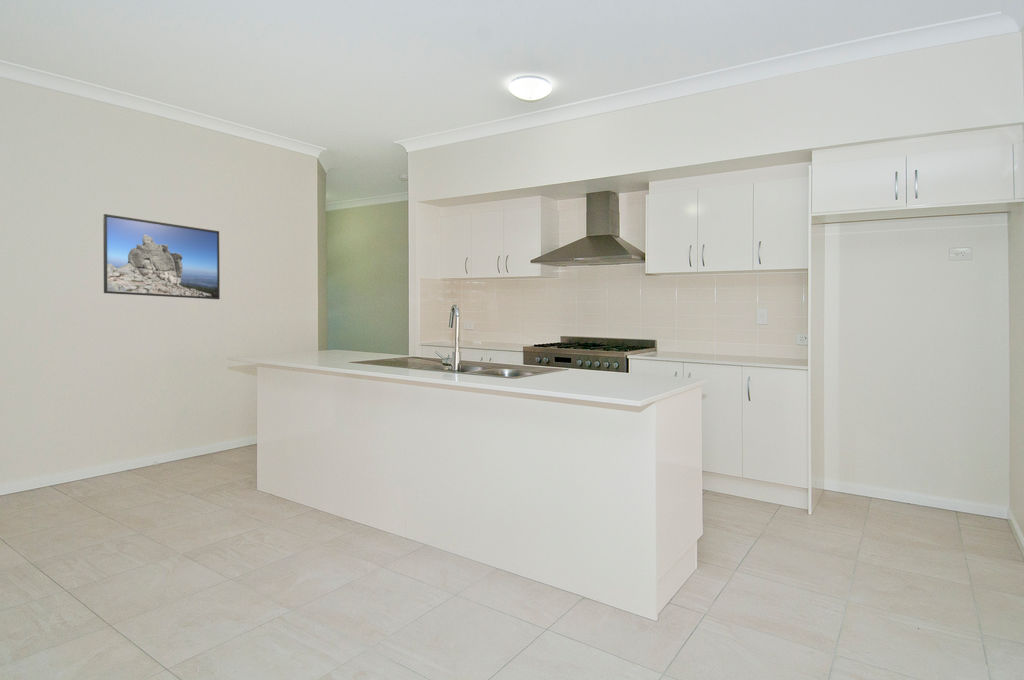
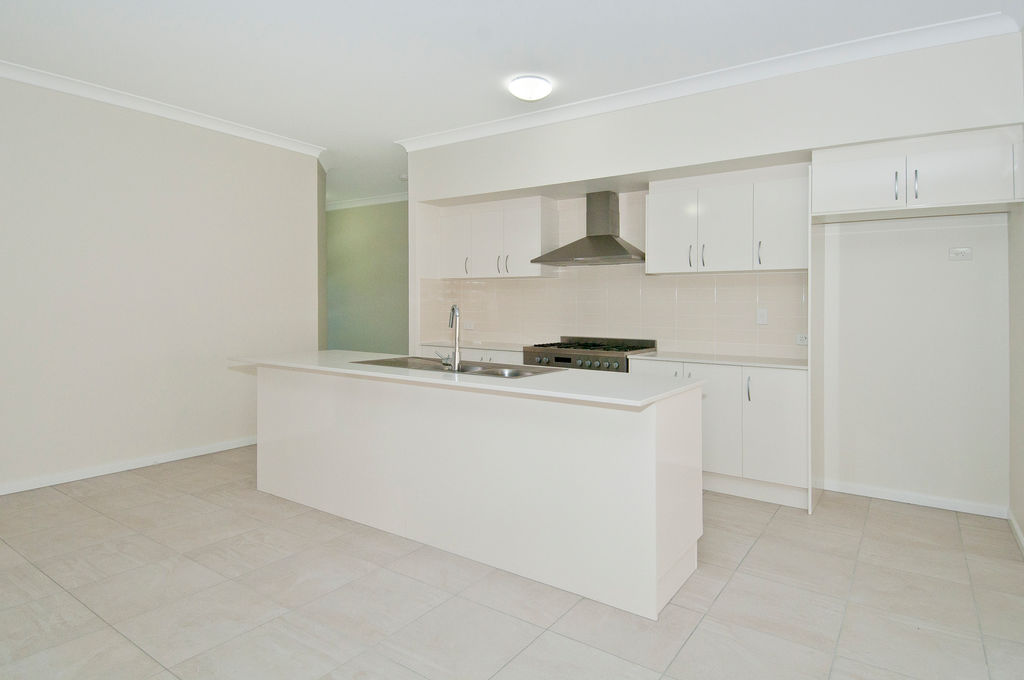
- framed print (165, 259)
